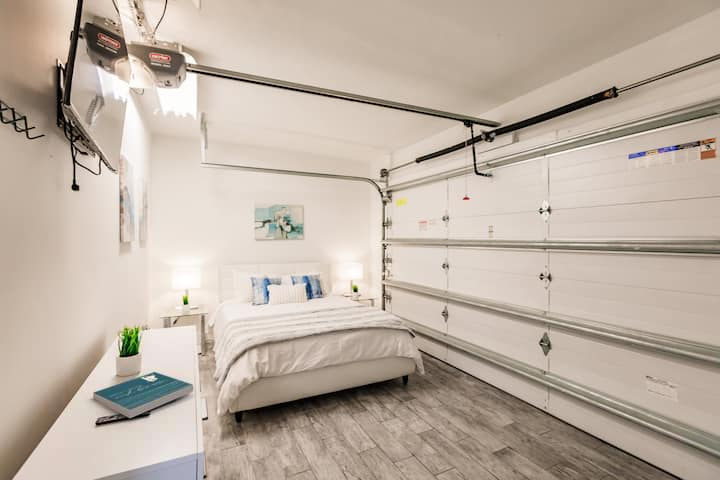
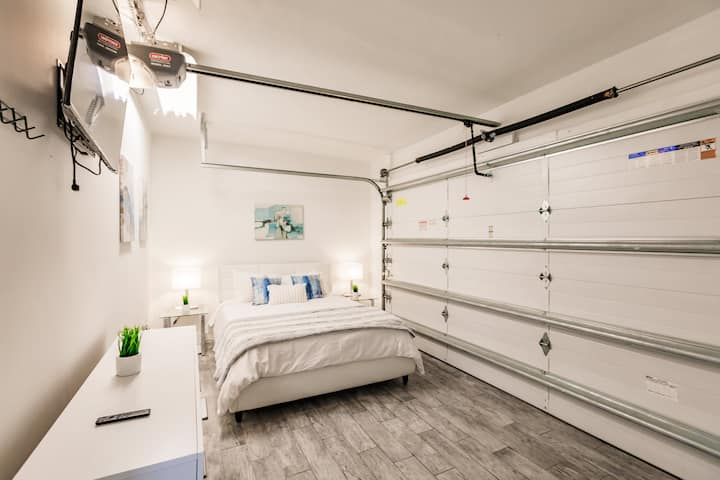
- book (144, 392)
